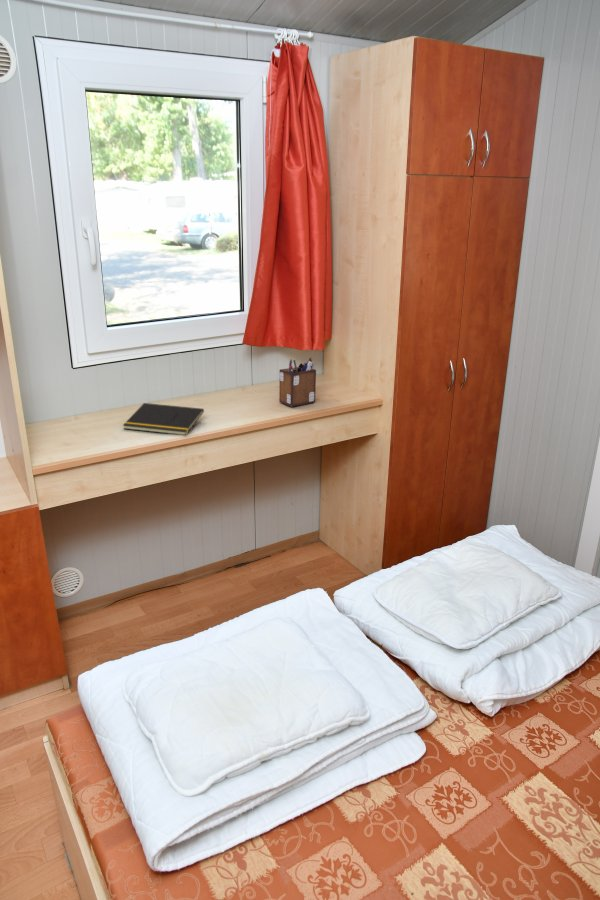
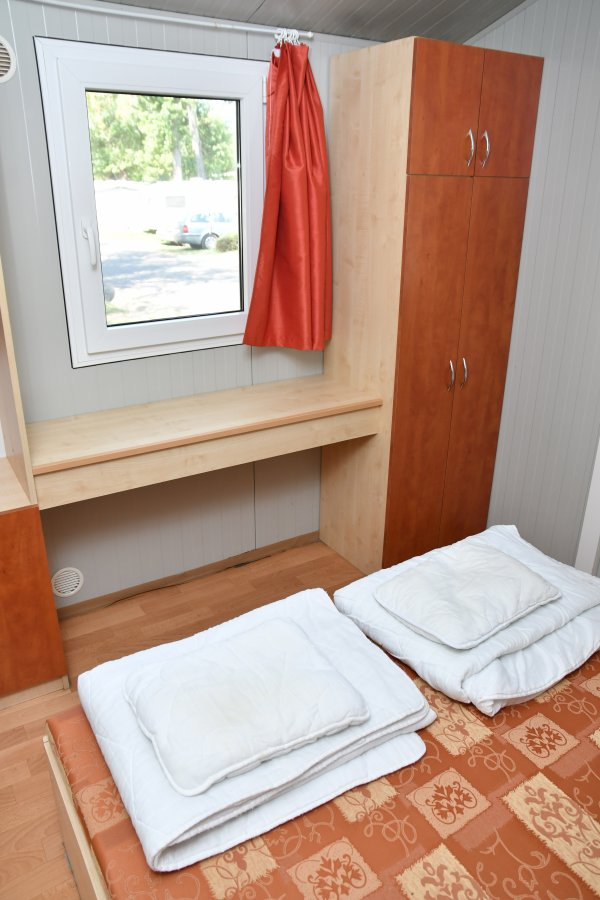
- desk organizer (297, 379)
- notepad (164, 418)
